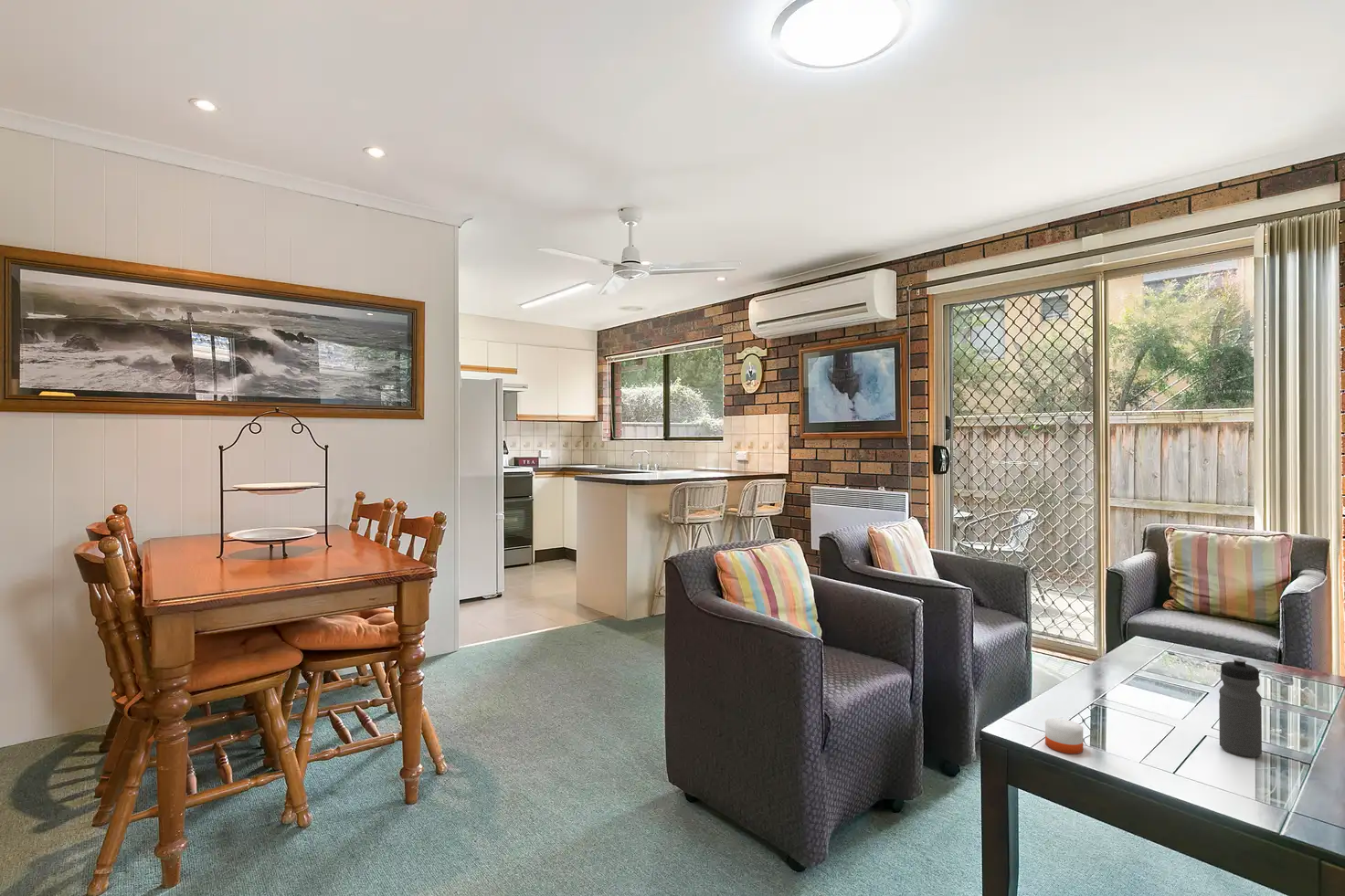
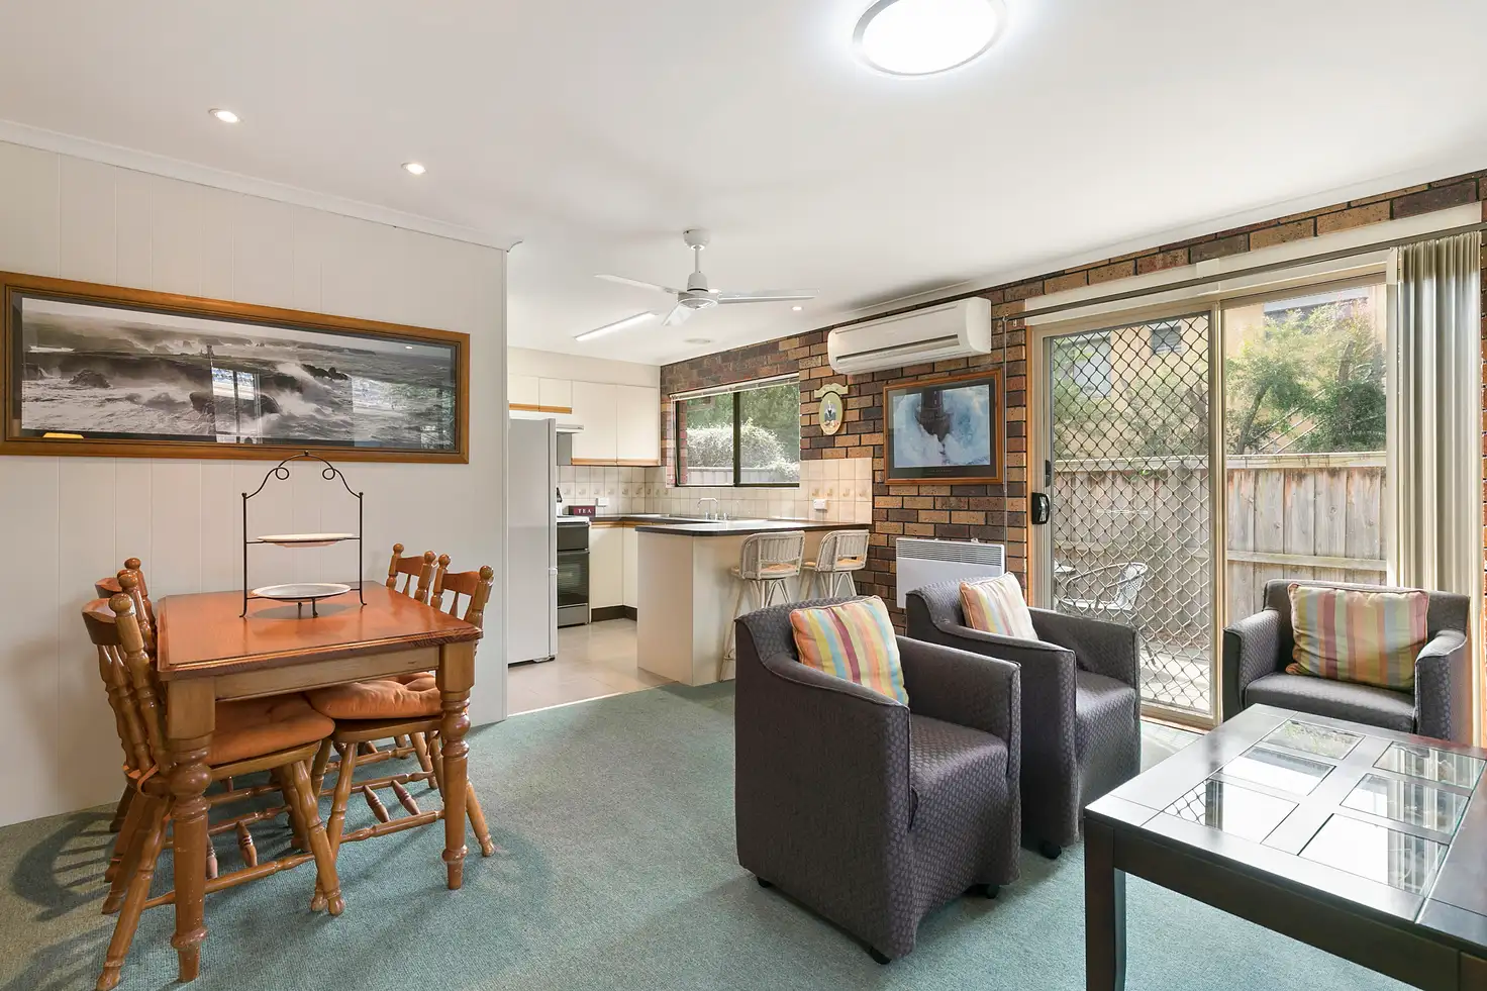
- candle (1064, 723)
- water bottle (1240, 704)
